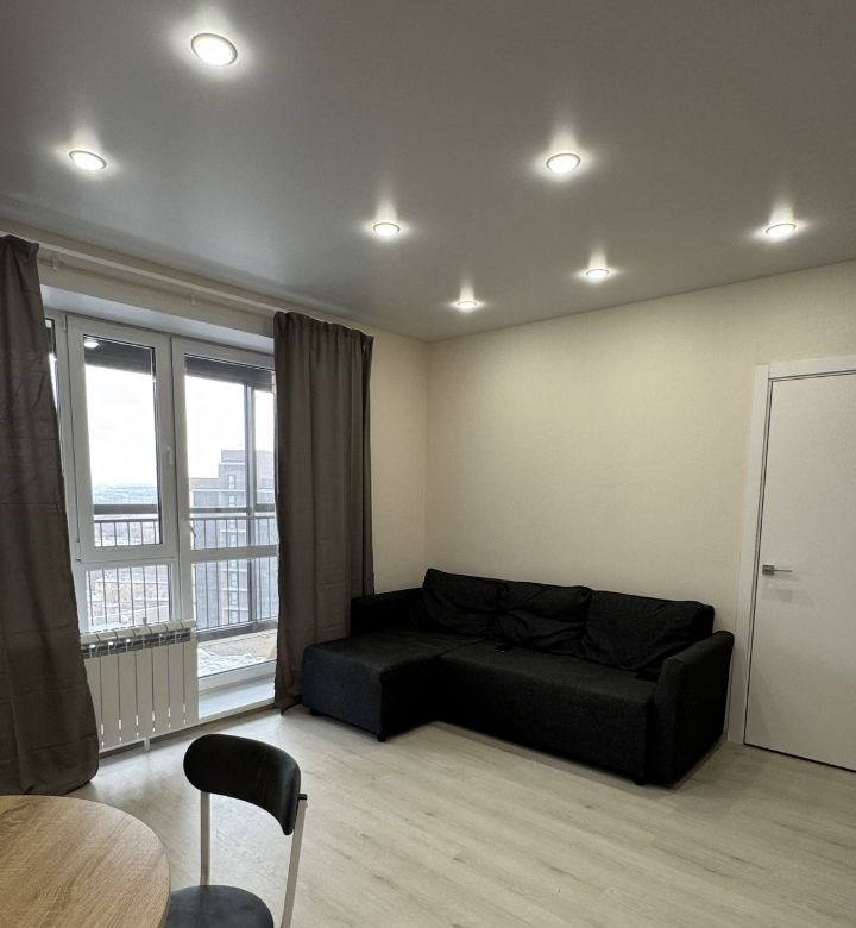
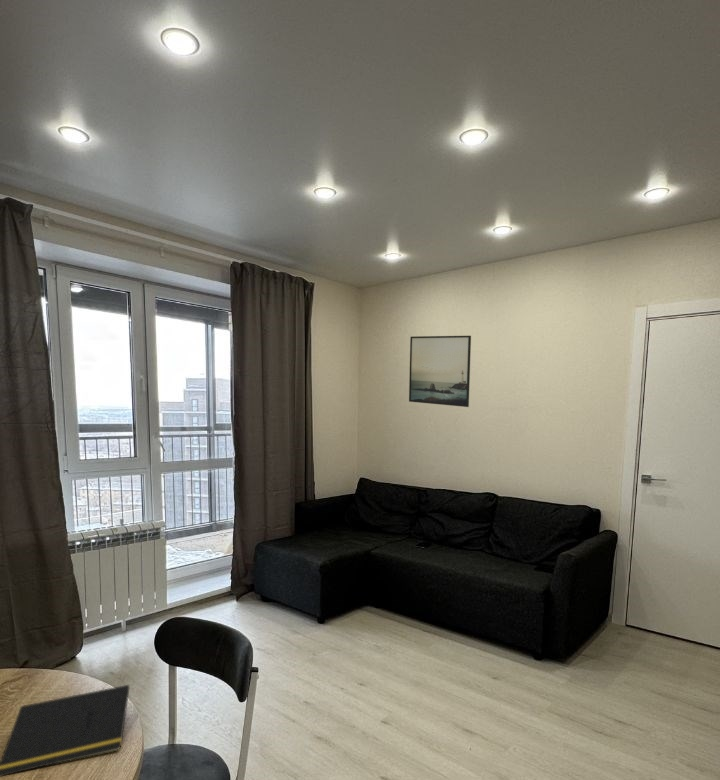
+ notepad (69, 728)
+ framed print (438, 370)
